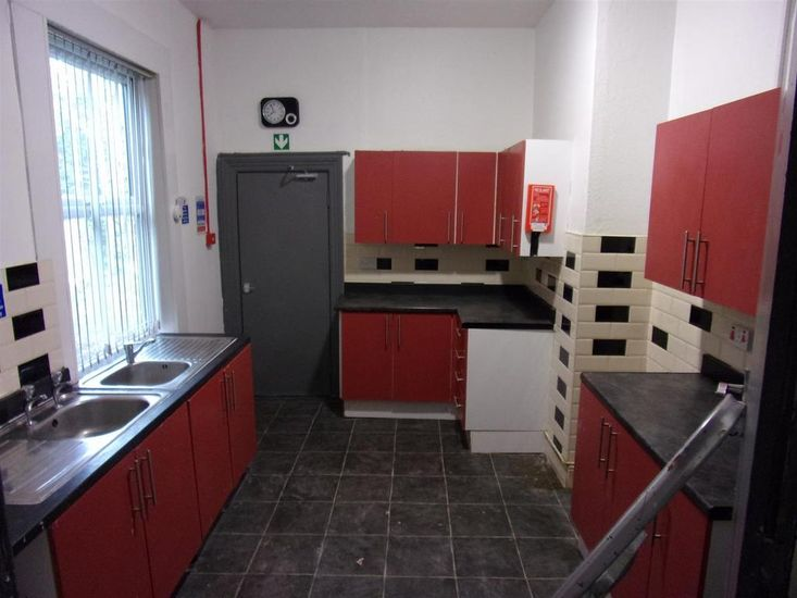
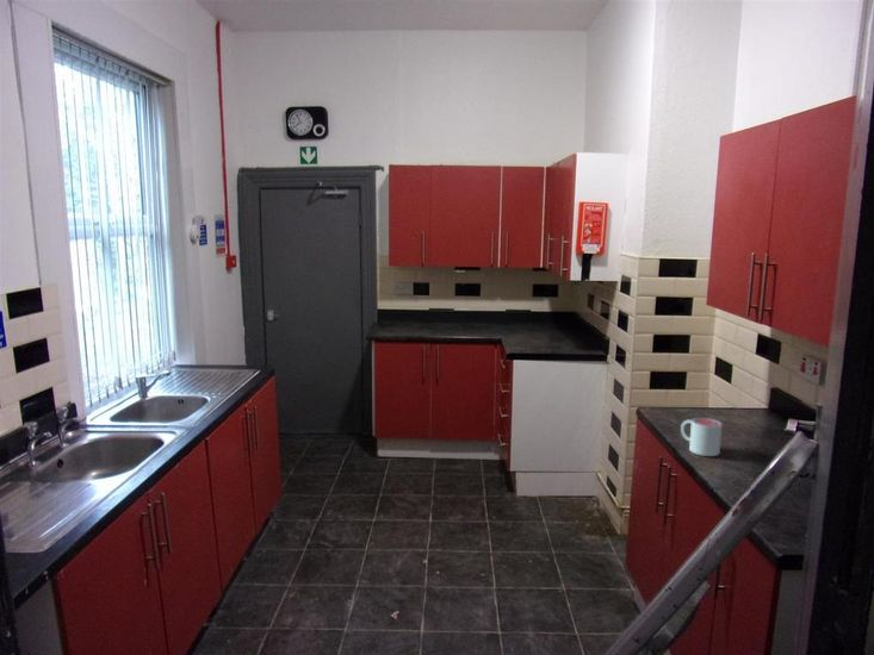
+ mug (699, 435)
